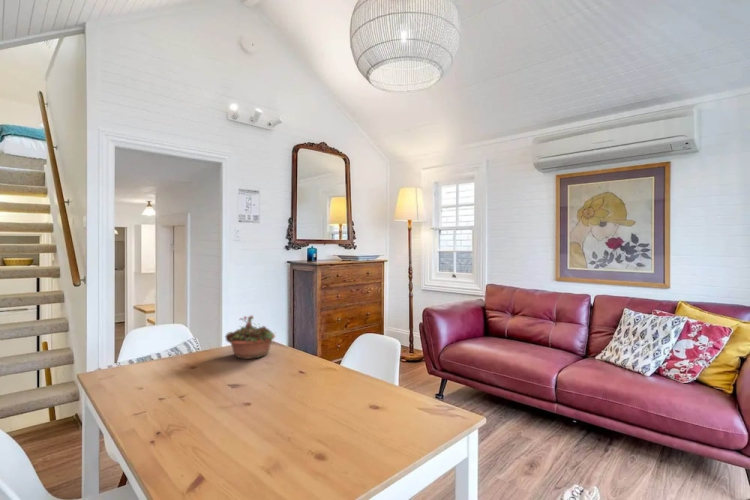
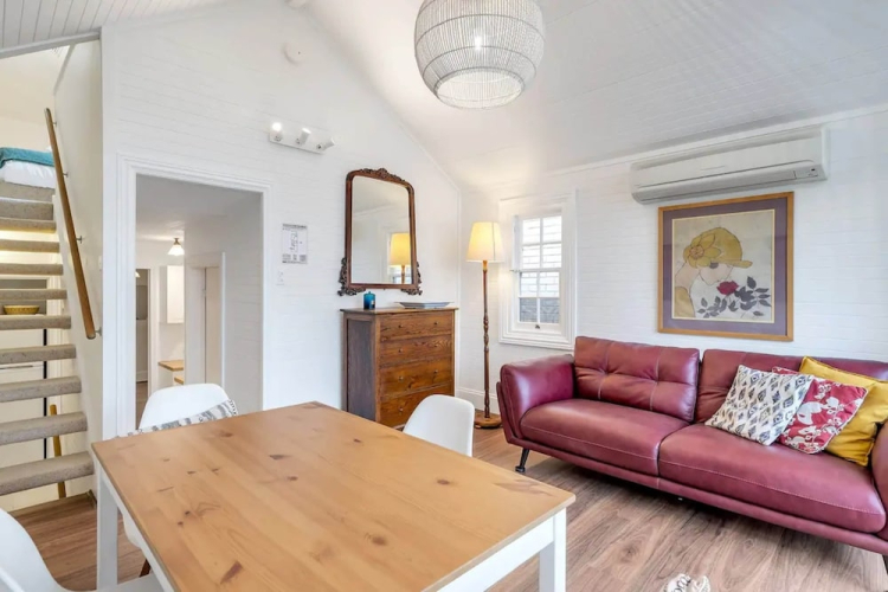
- succulent planter (253, 335)
